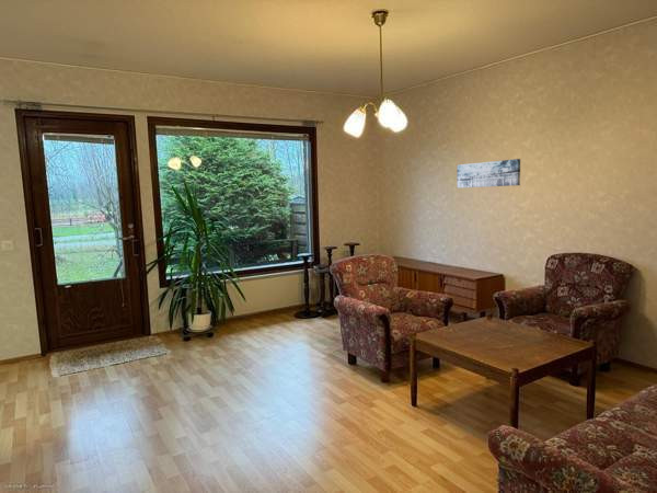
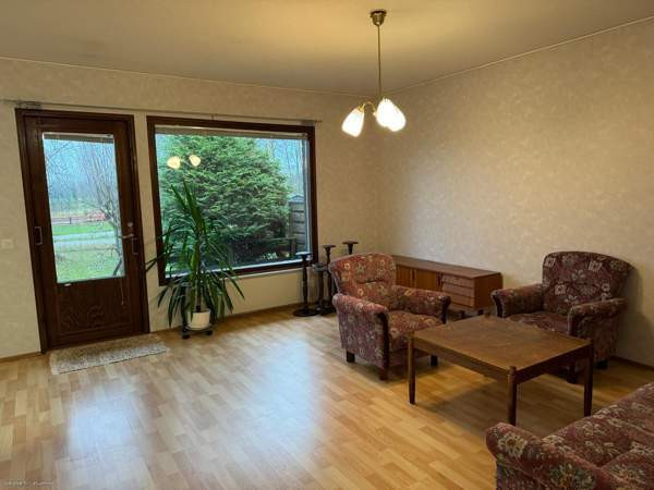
- wall art (486, 174)
